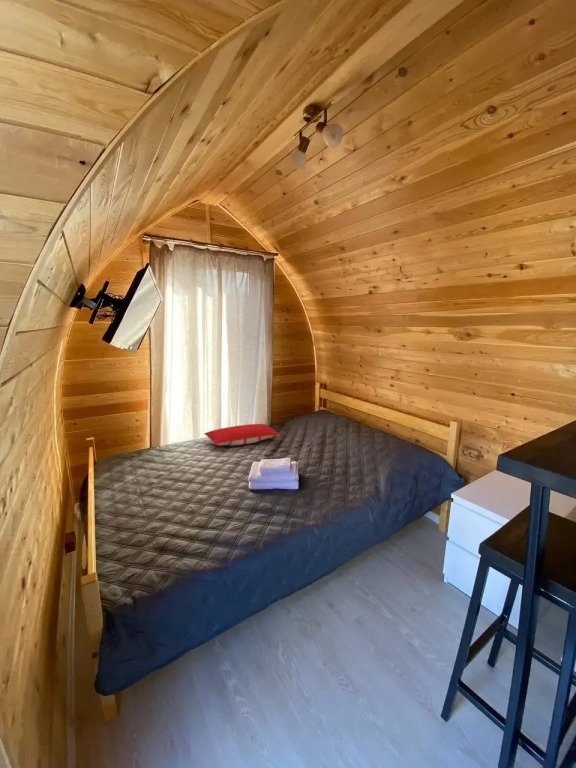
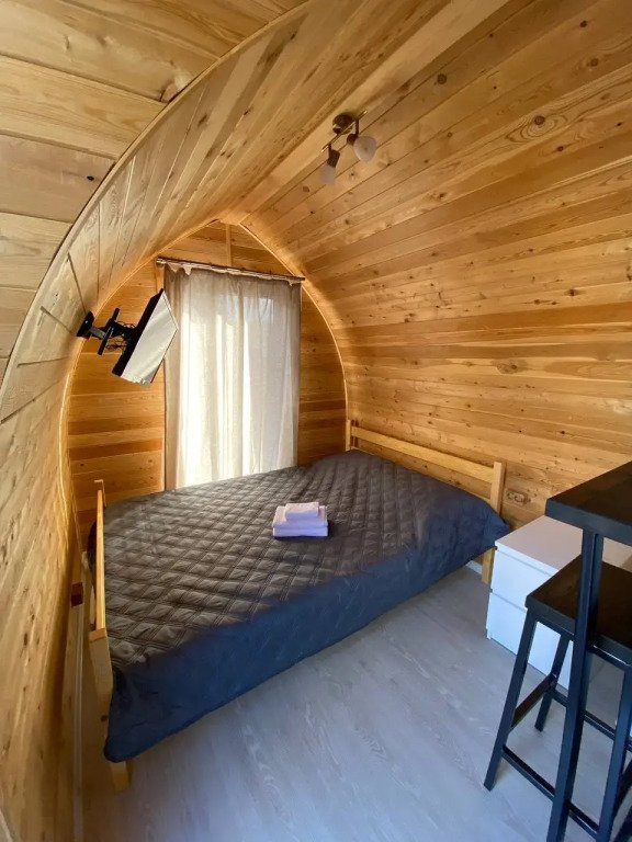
- pillow (242, 434)
